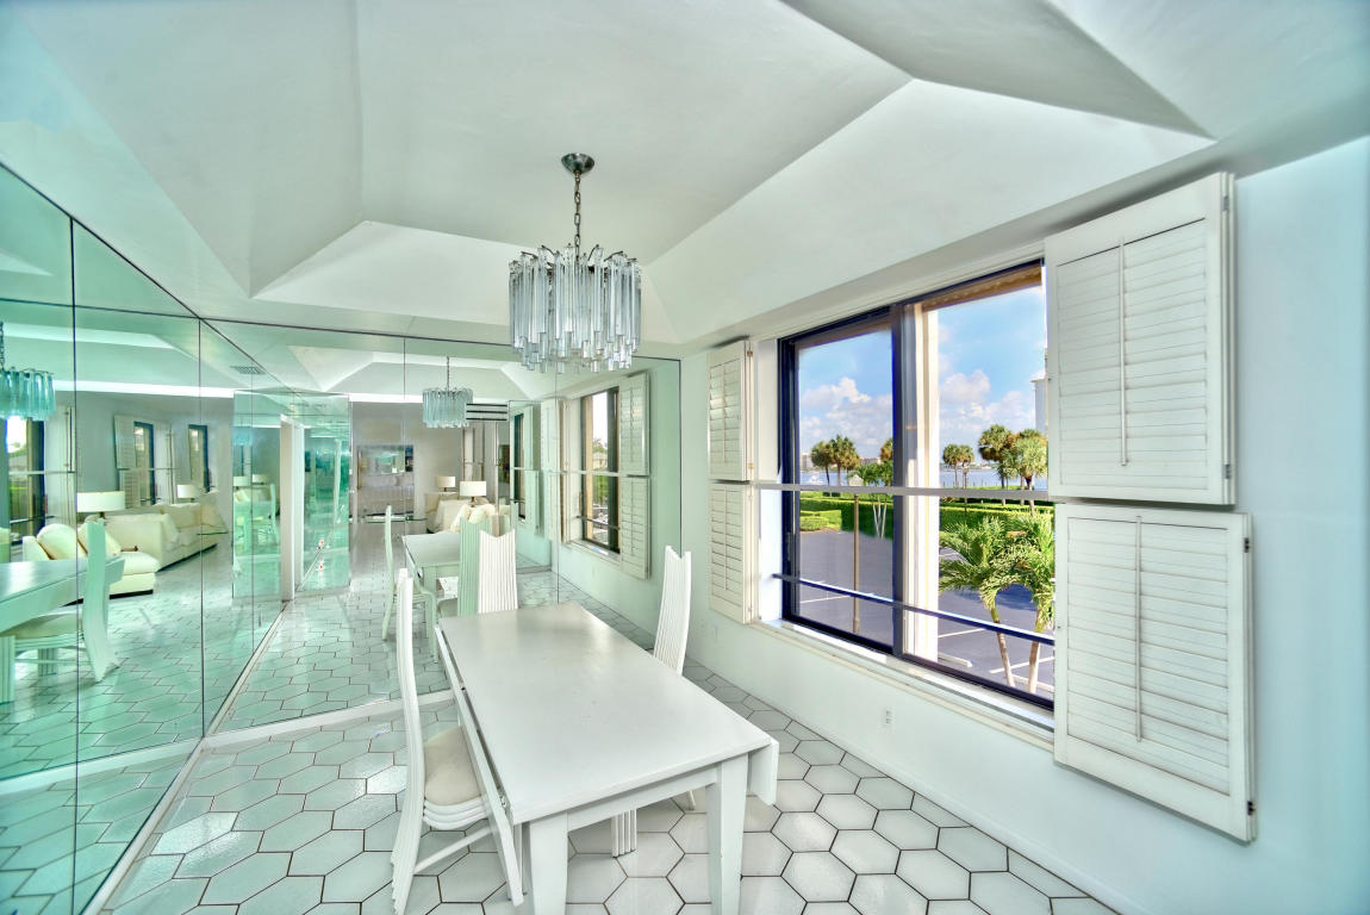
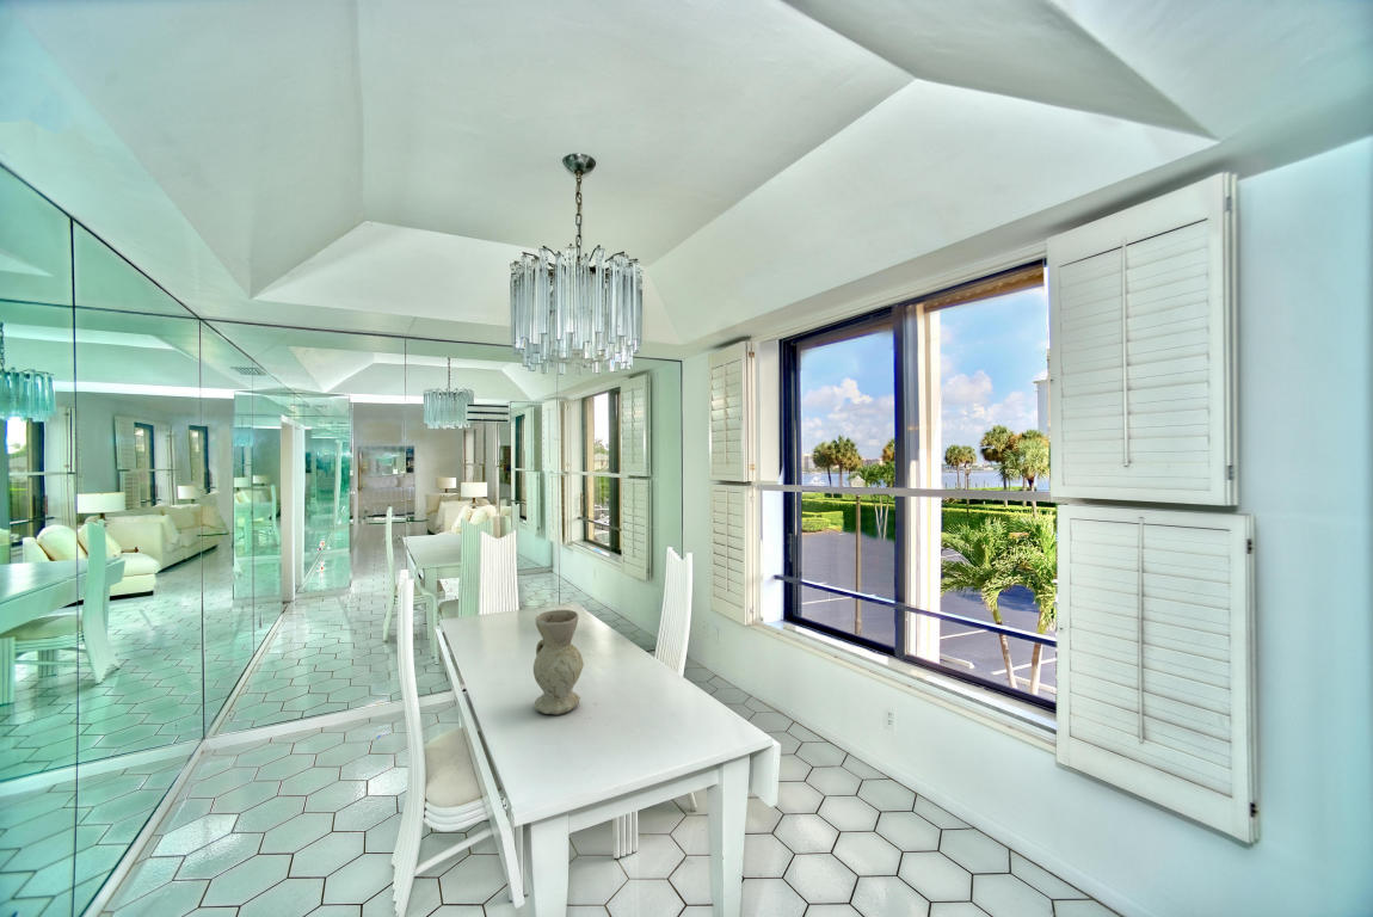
+ vase (556, 658)
